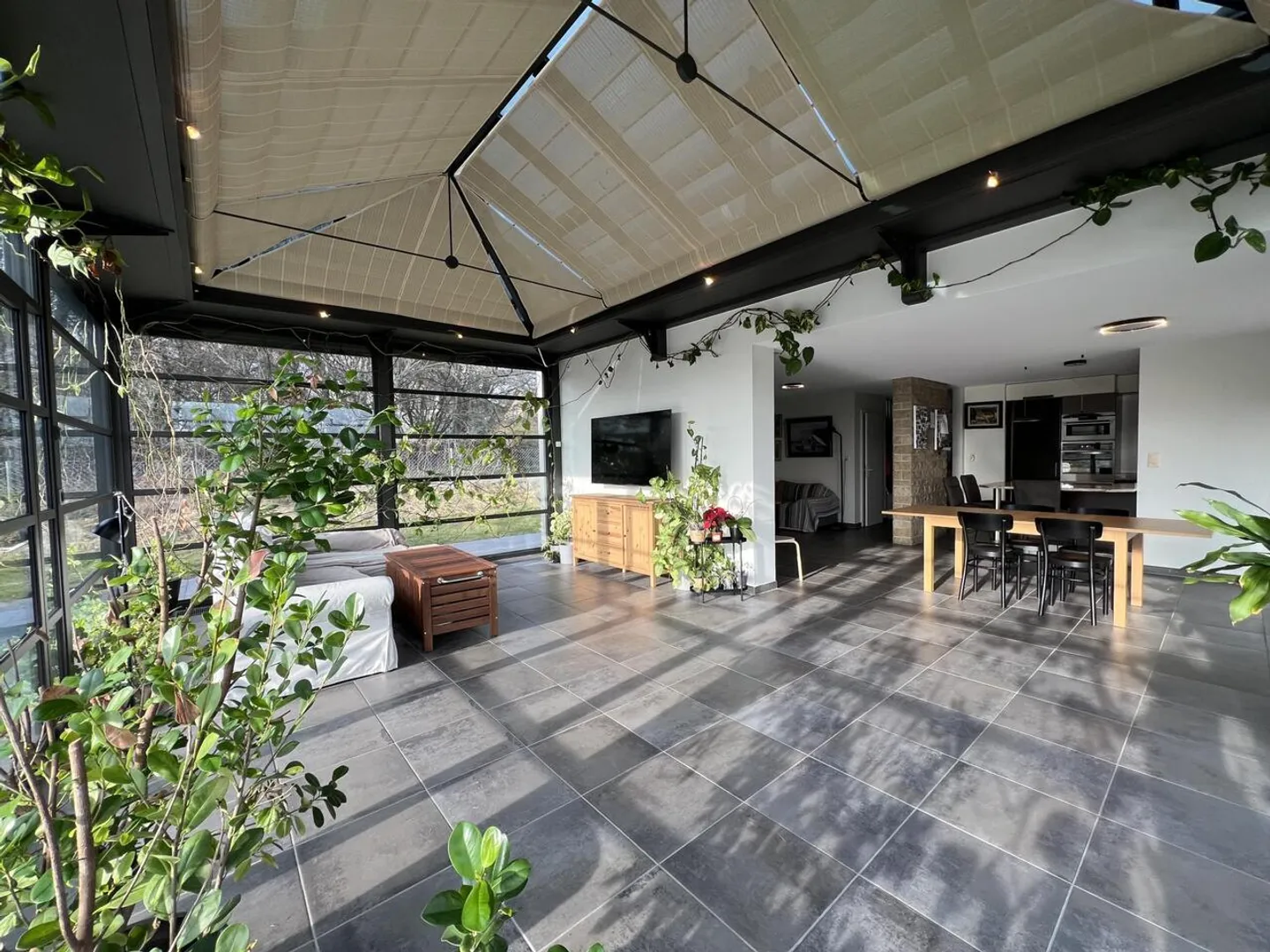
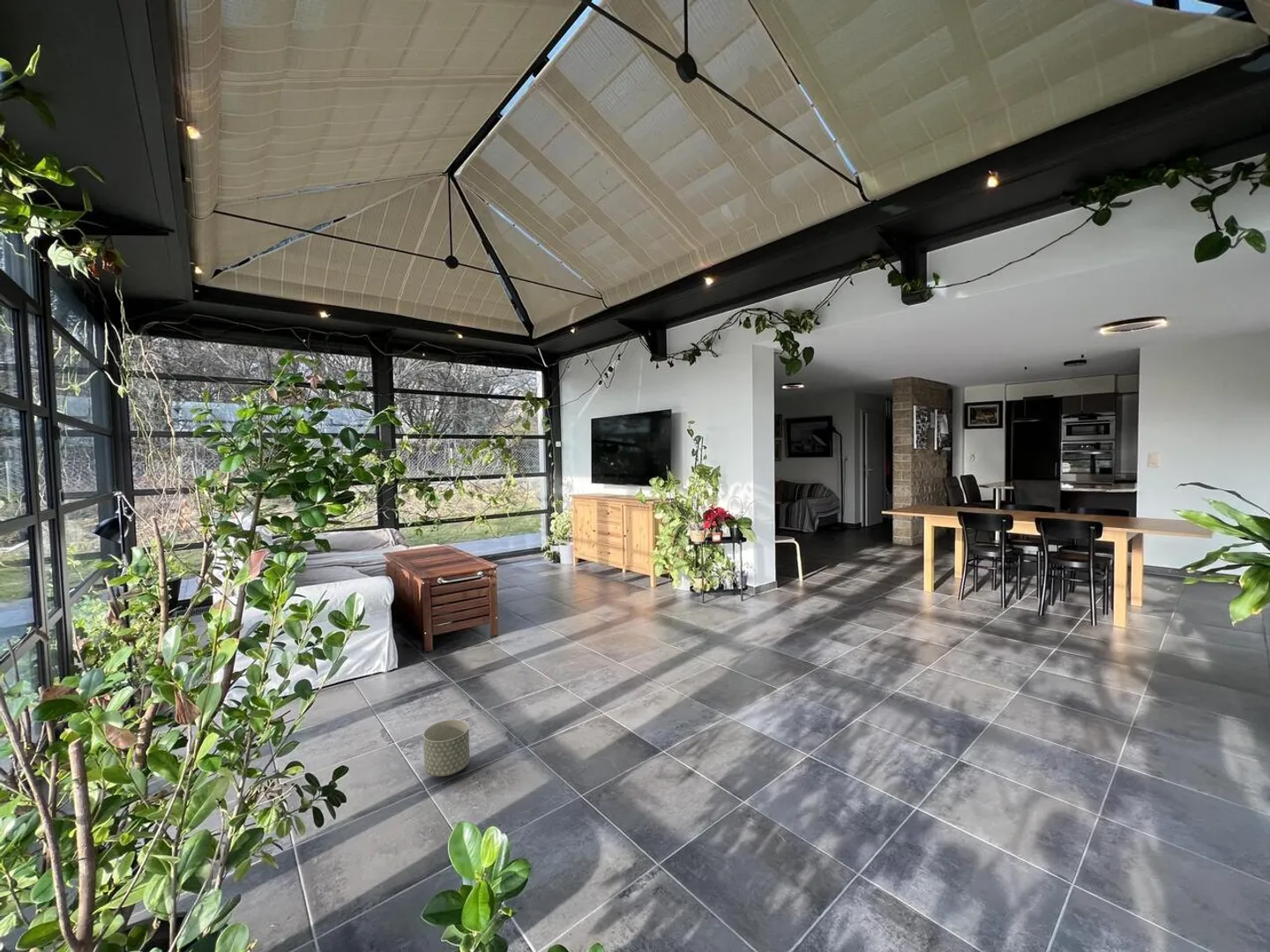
+ planter (446, 750)
